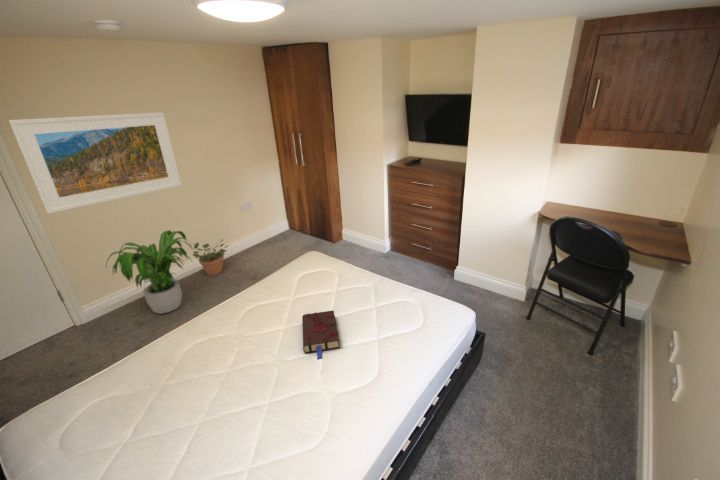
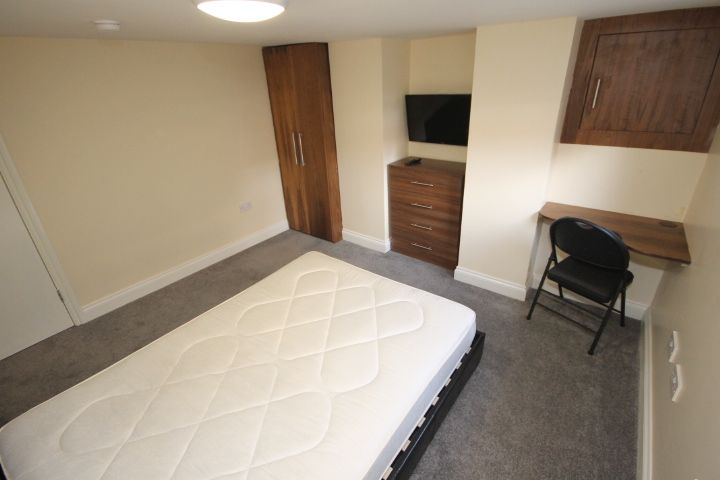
- potted plant (213, 256)
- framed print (110, 158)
- book (320, 333)
- potted plant (161, 273)
